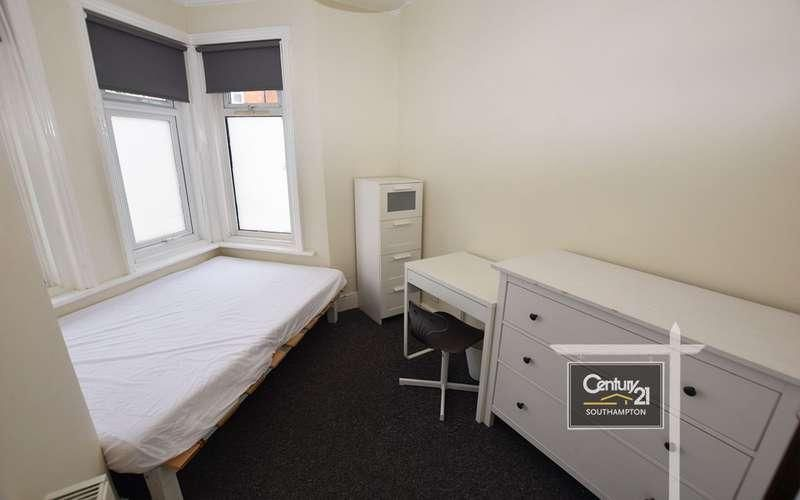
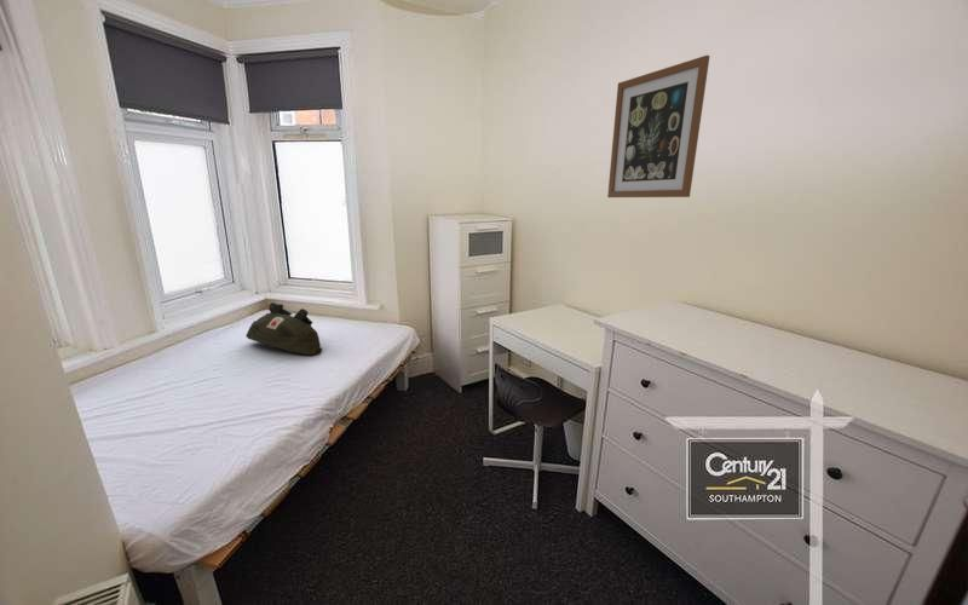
+ wall art (651, 136)
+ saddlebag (281, 327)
